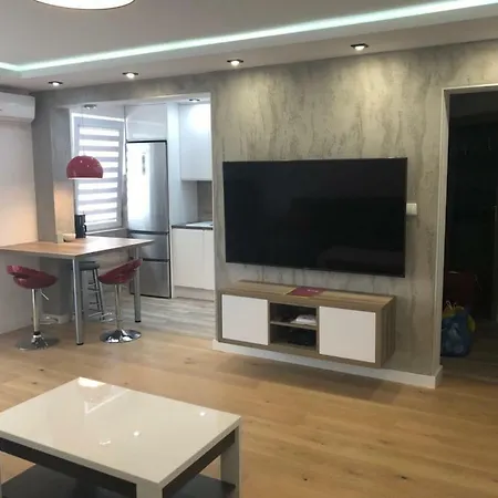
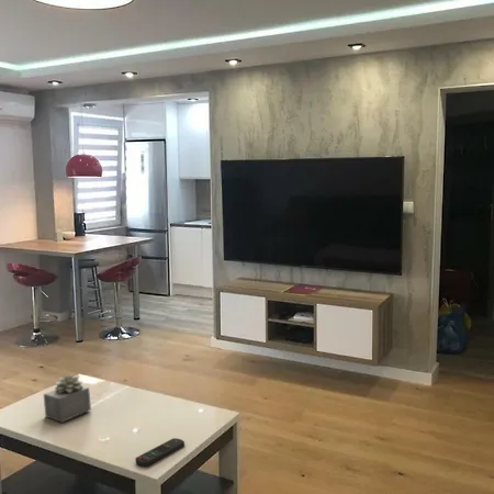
+ succulent plant (67, 395)
+ remote control (160, 451)
